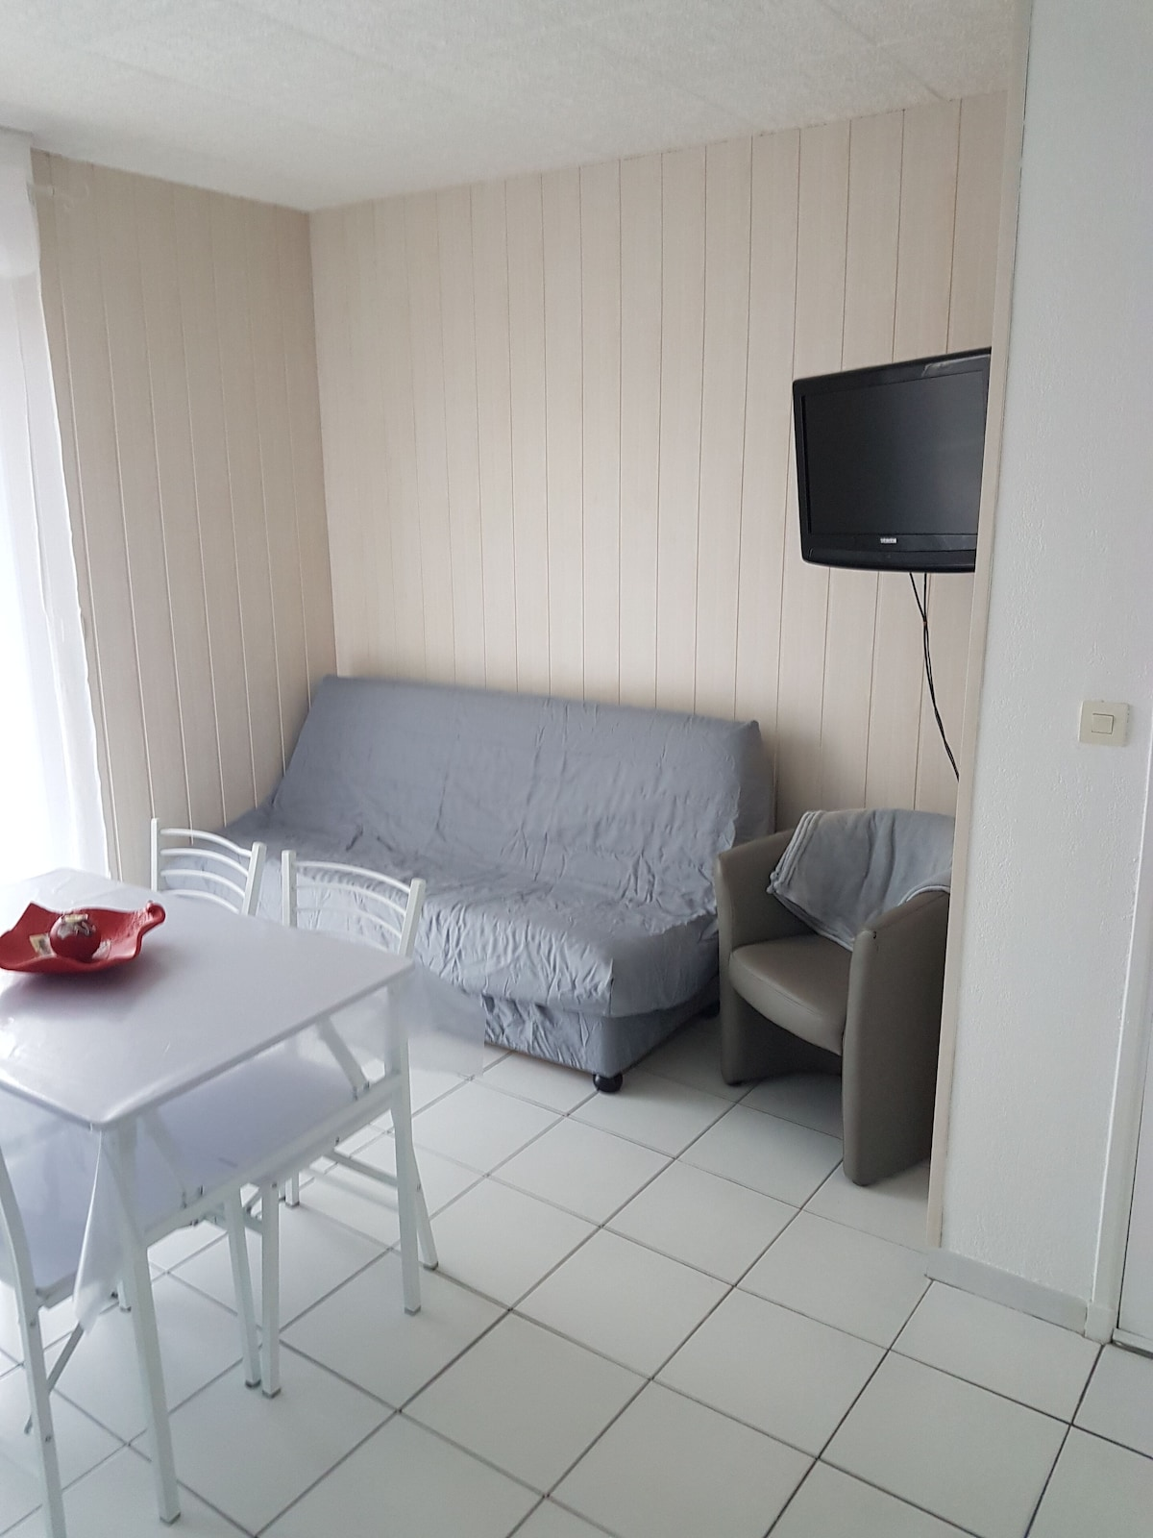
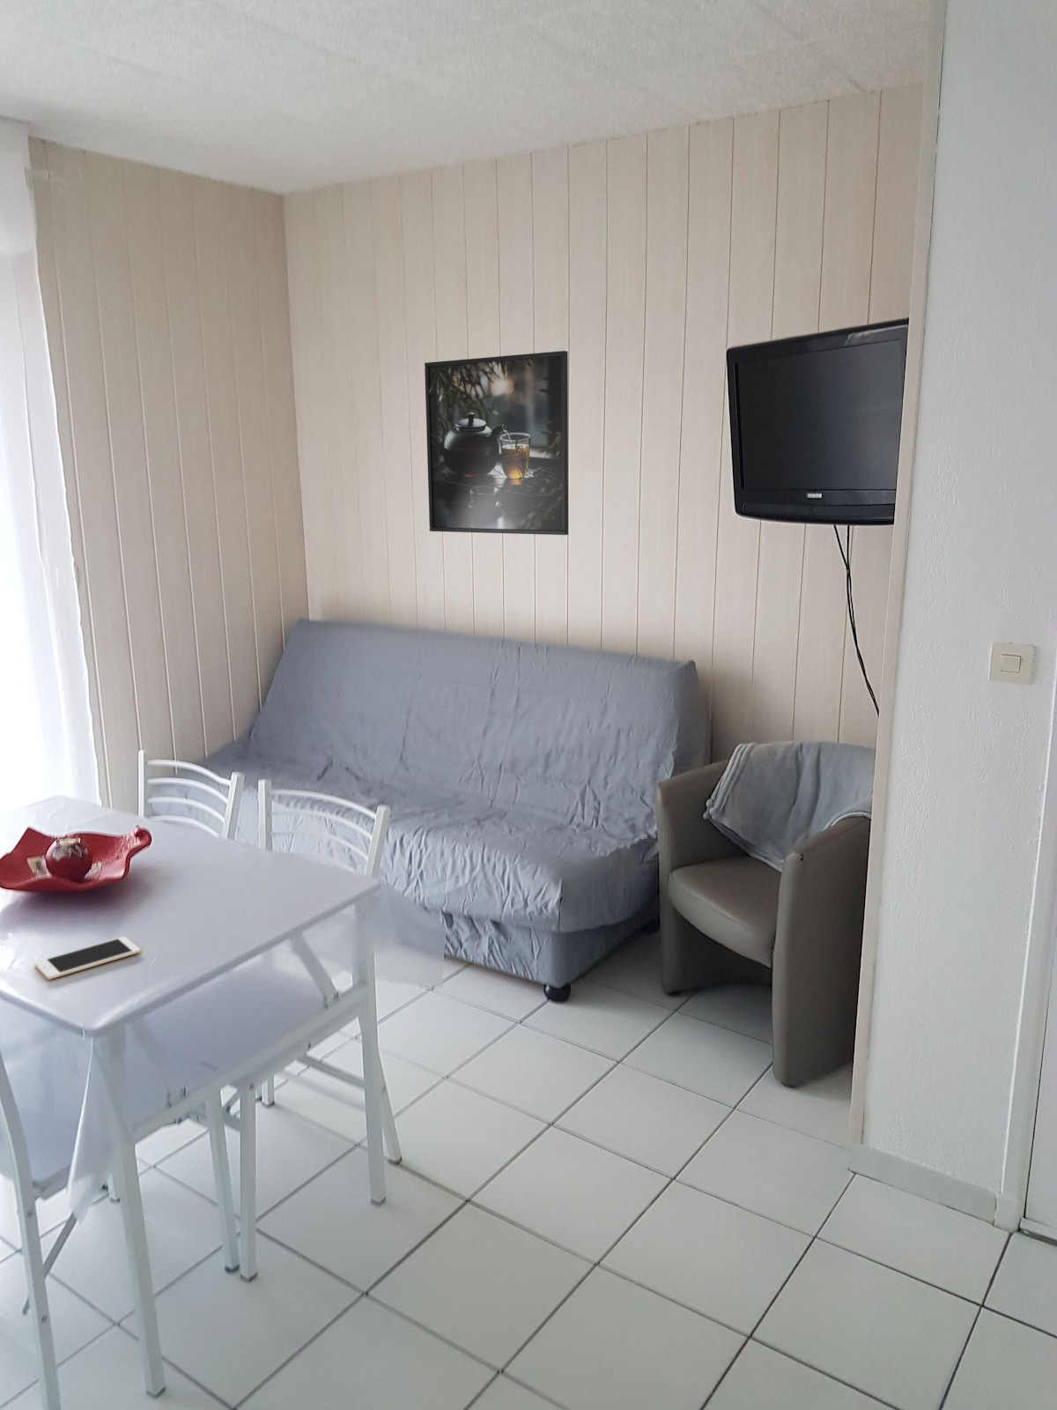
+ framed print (494, 446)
+ cell phone (88, 957)
